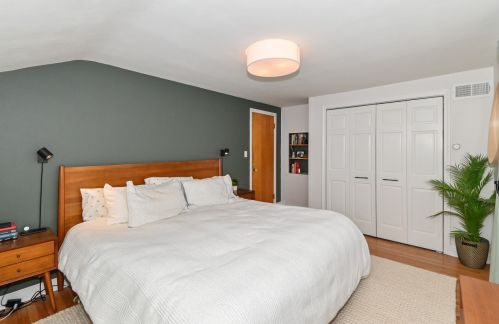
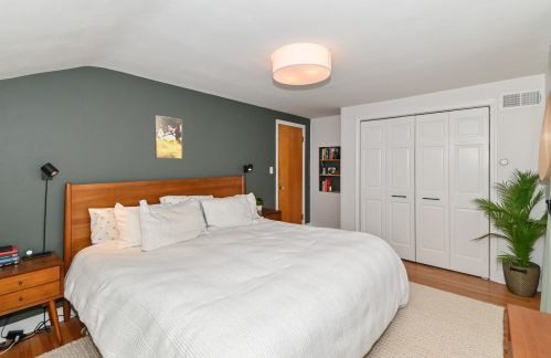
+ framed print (169, 138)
